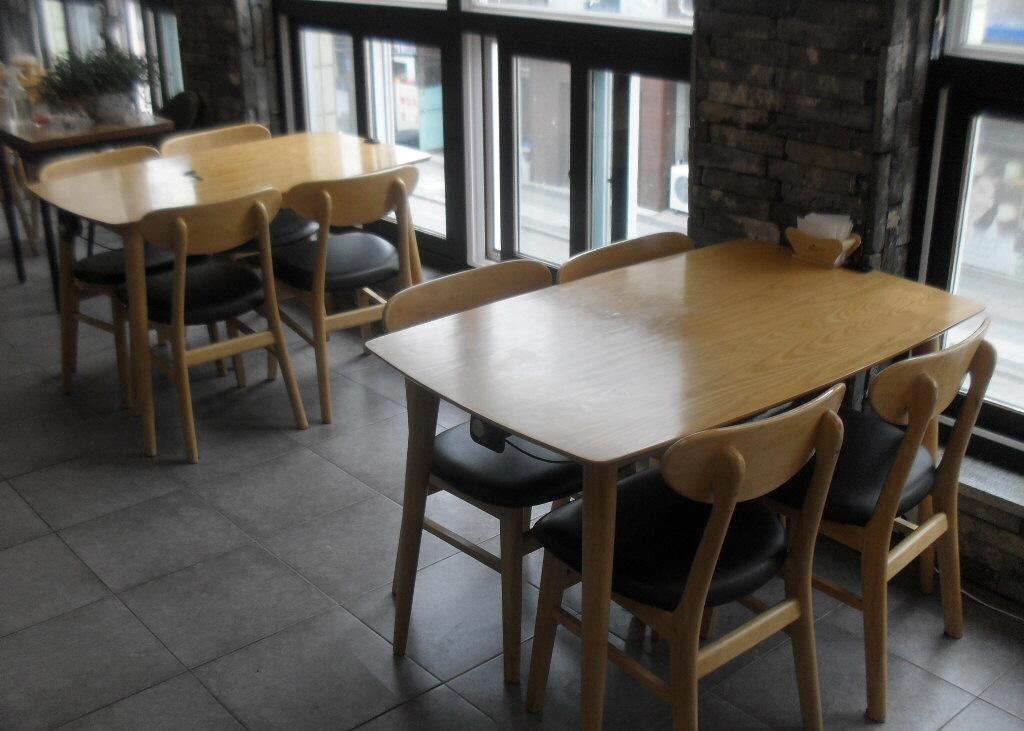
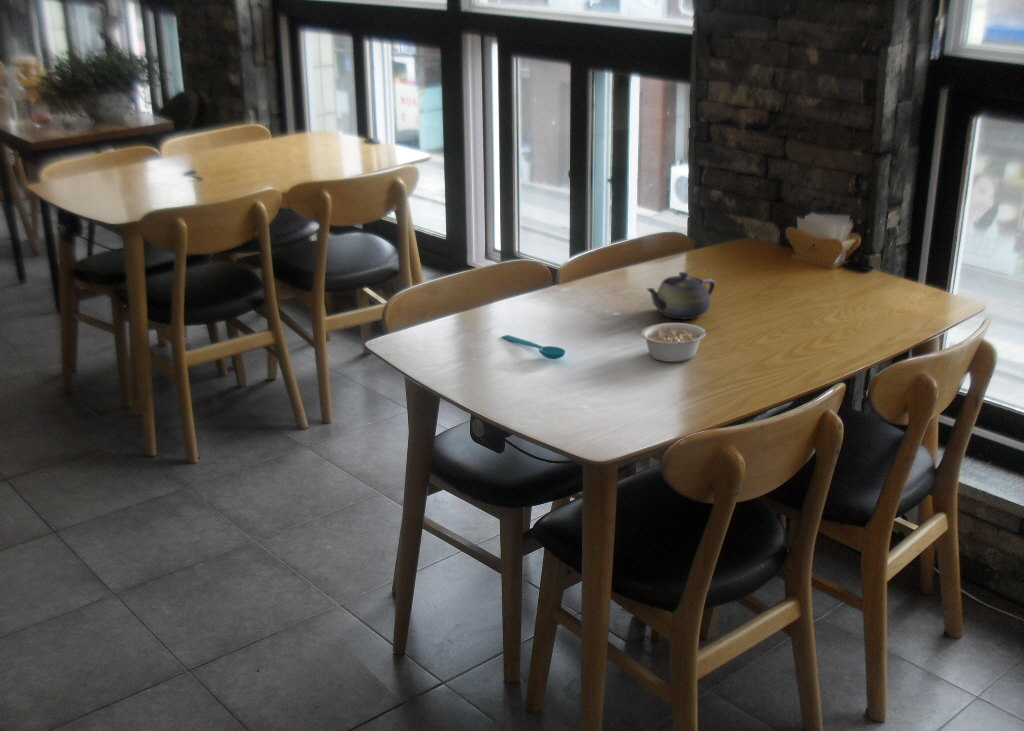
+ teapot (680, 294)
+ spoon (532, 344)
+ legume (675, 340)
